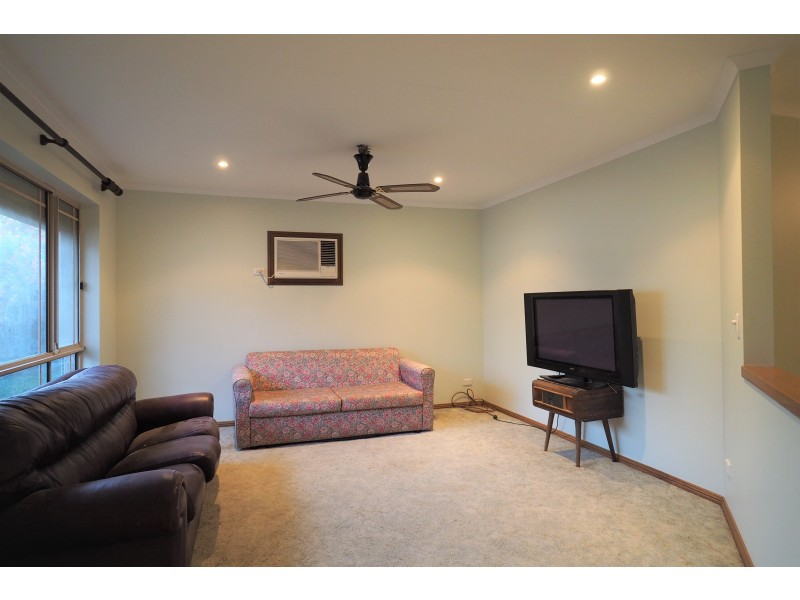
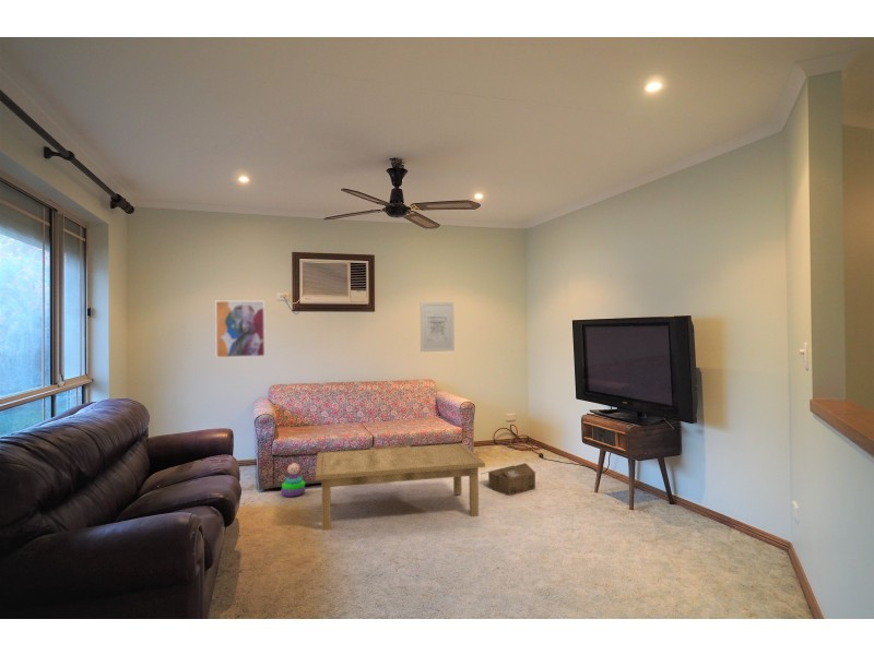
+ wall art (437, 326)
+ stacking toy (293, 477)
+ cardboard box (507, 475)
+ wall art (240, 329)
+ coffee table (398, 480)
